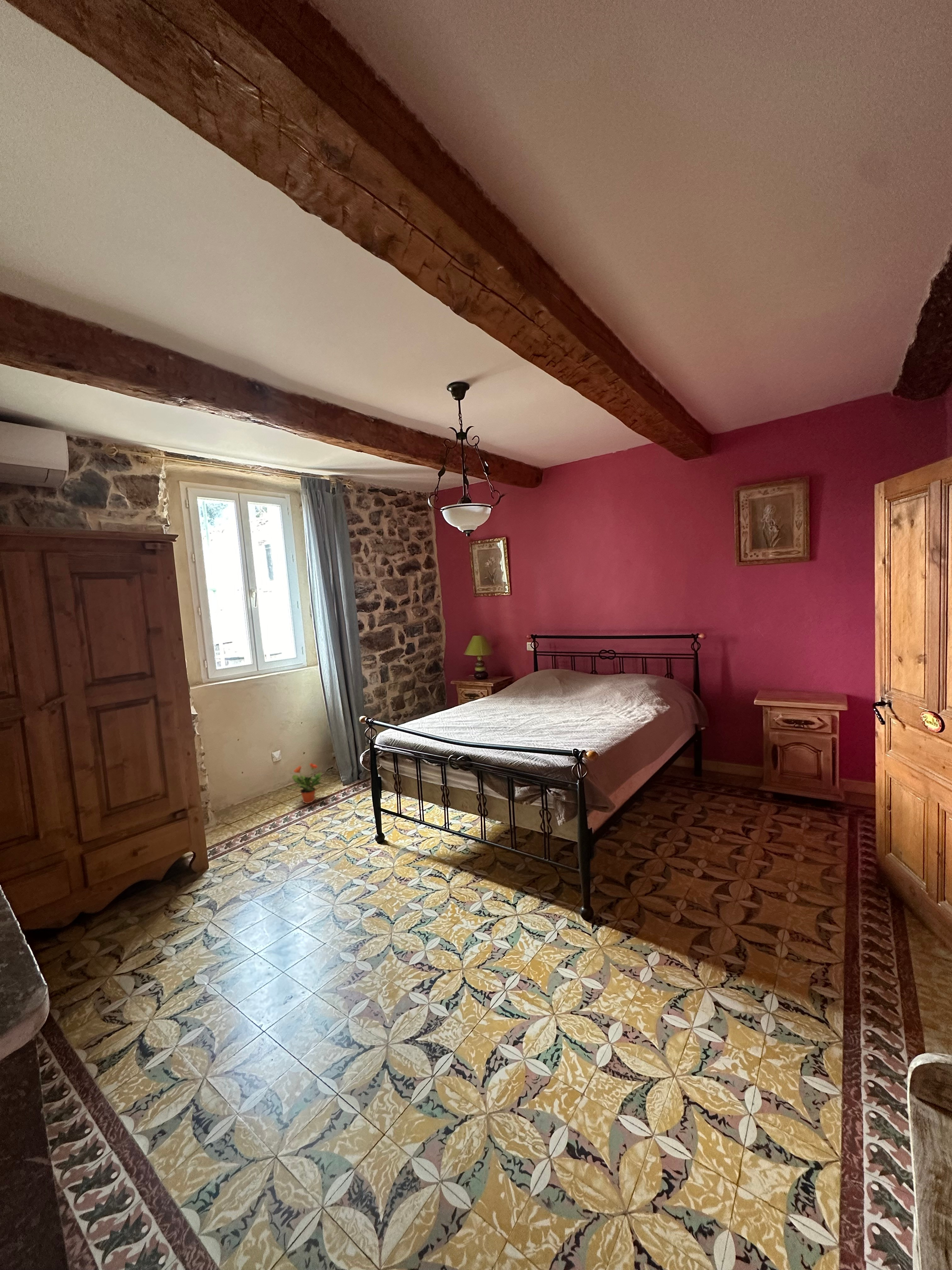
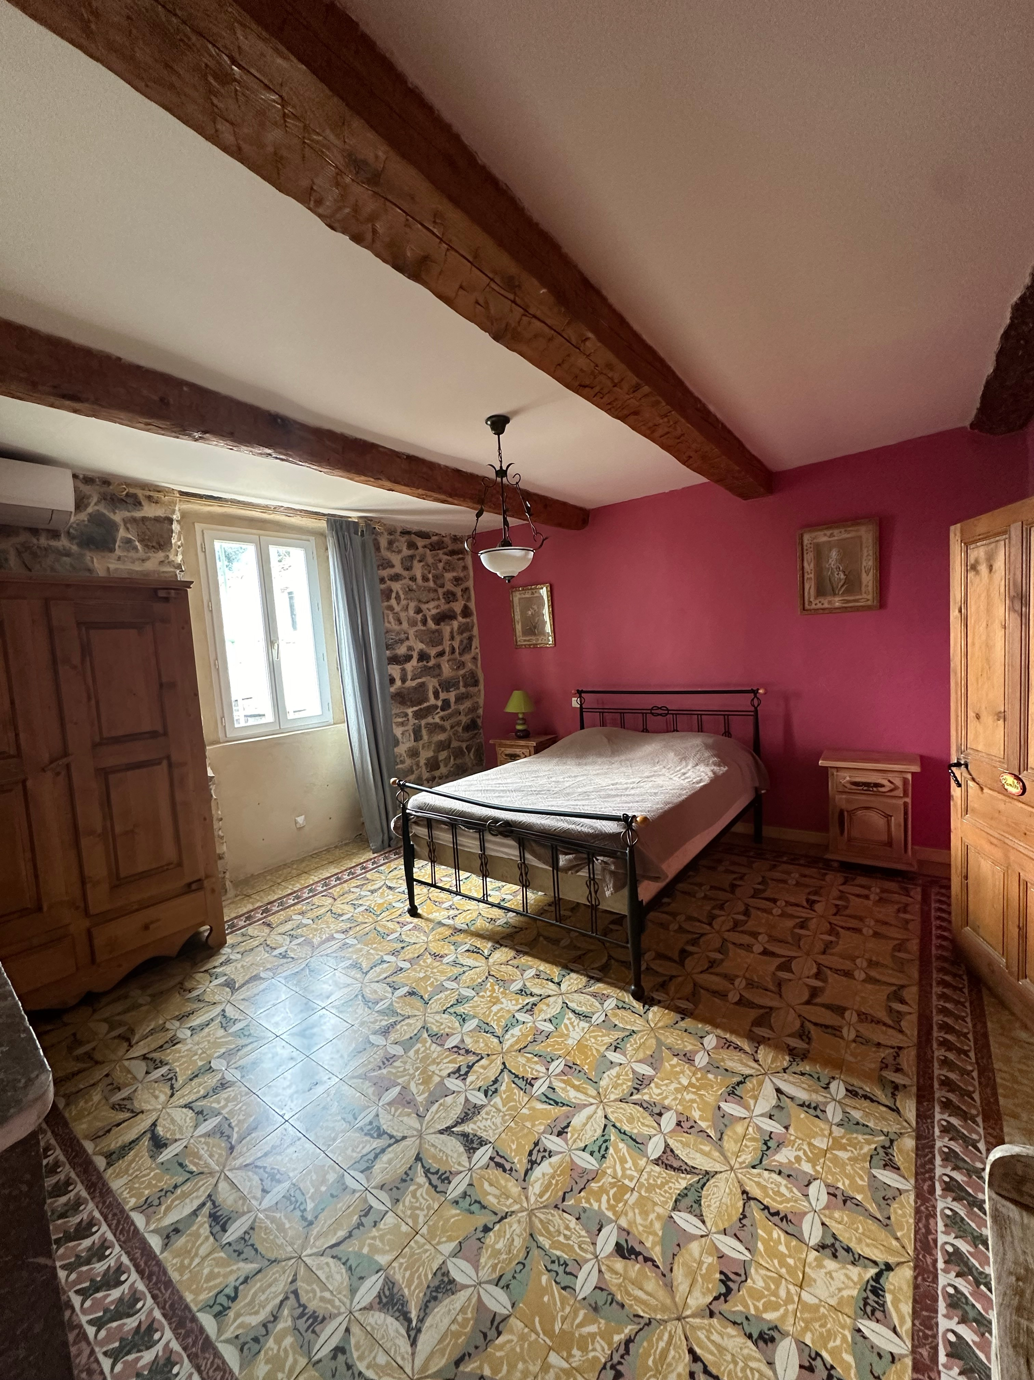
- potted plant (307, 782)
